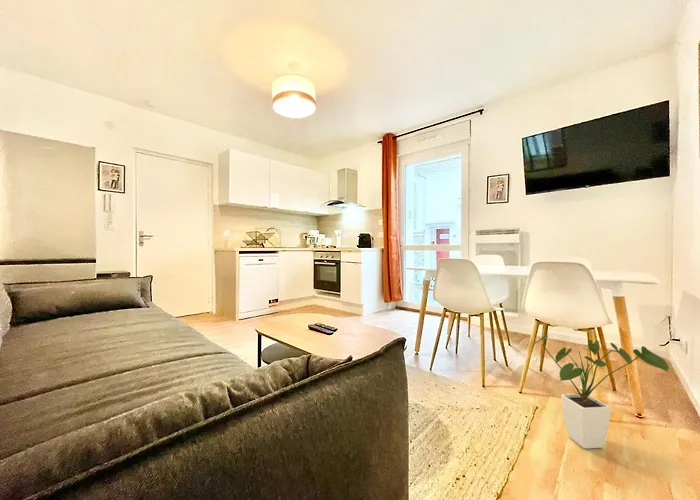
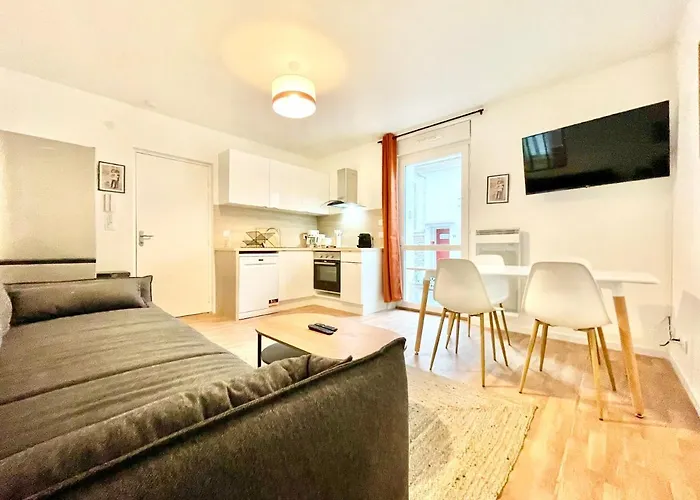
- house plant (590, 393)
